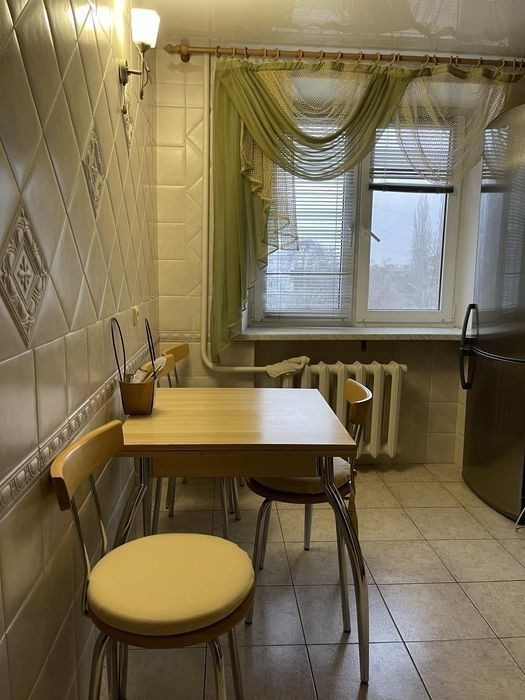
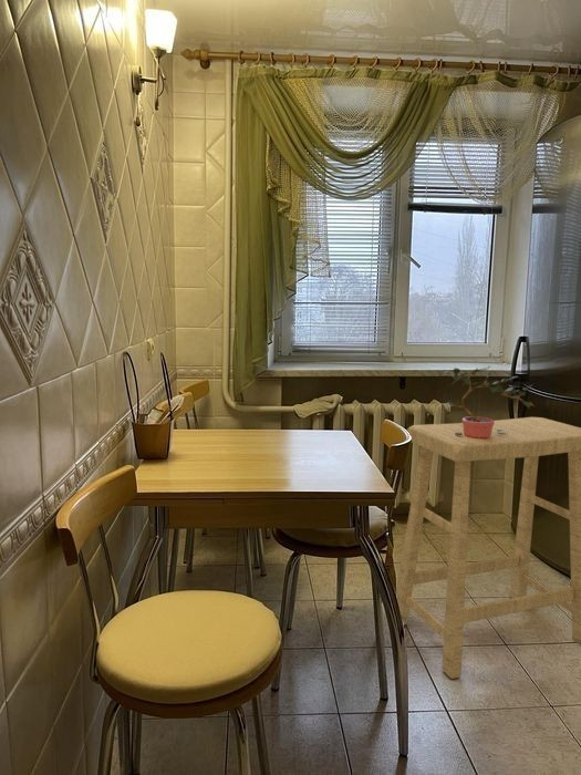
+ stool (516, 534)
+ potted plant (492, 392)
